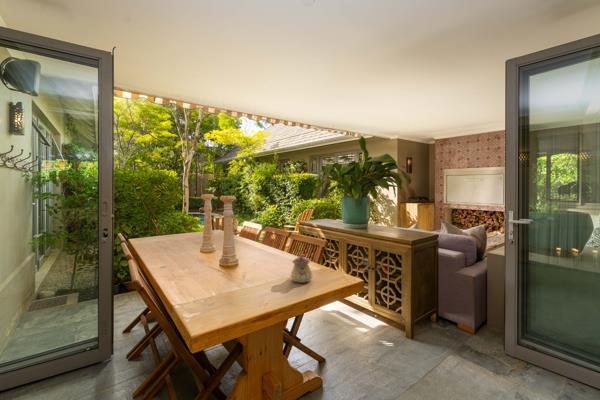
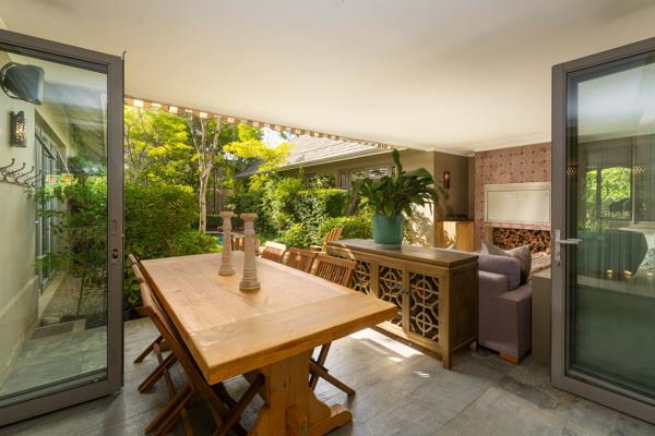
- teapot (301, 266)
